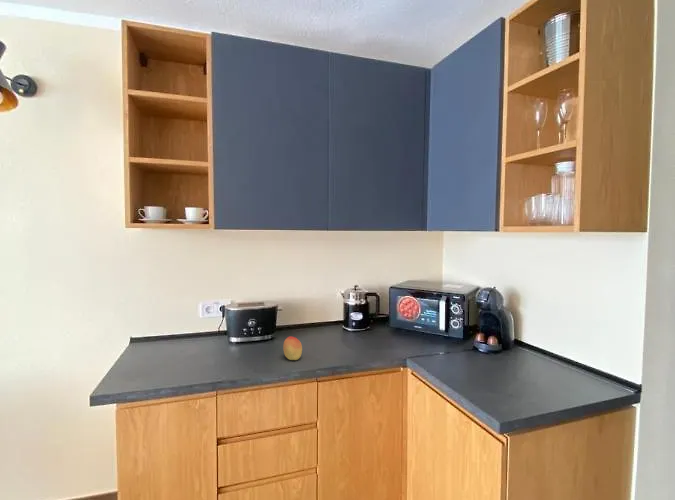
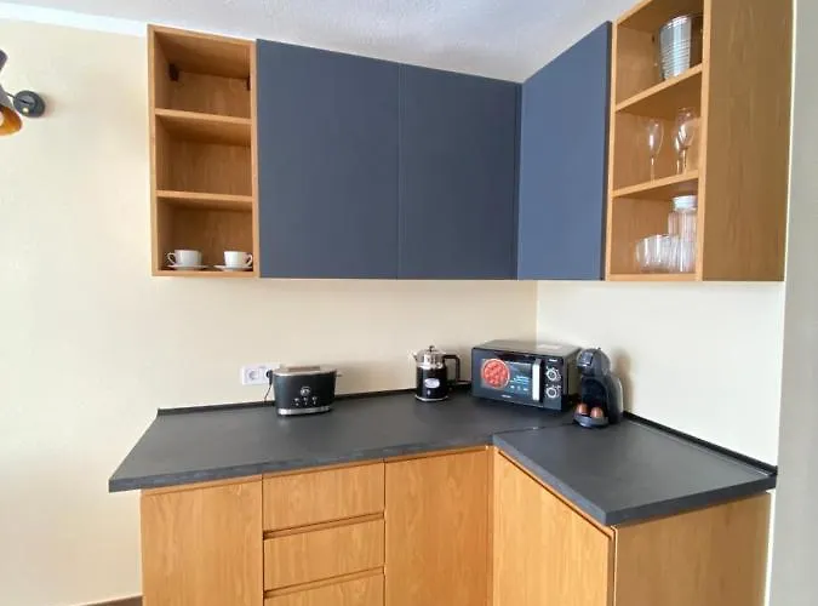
- fruit (292, 347)
